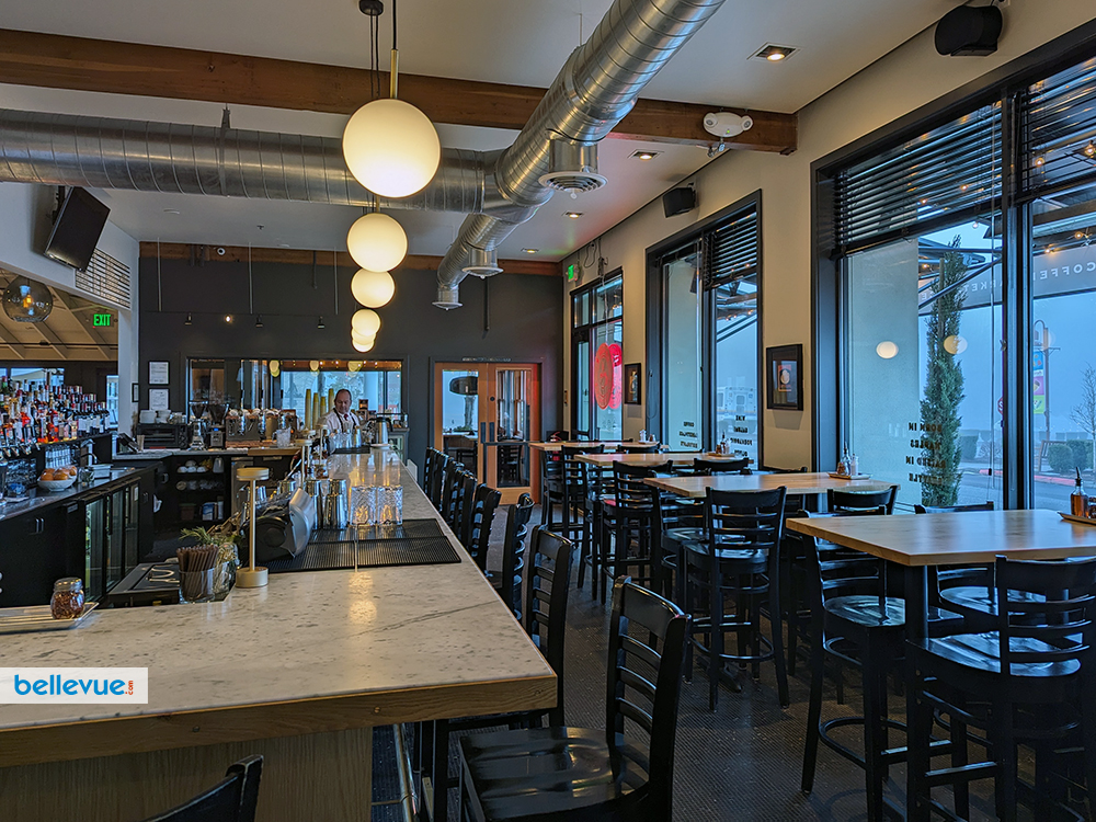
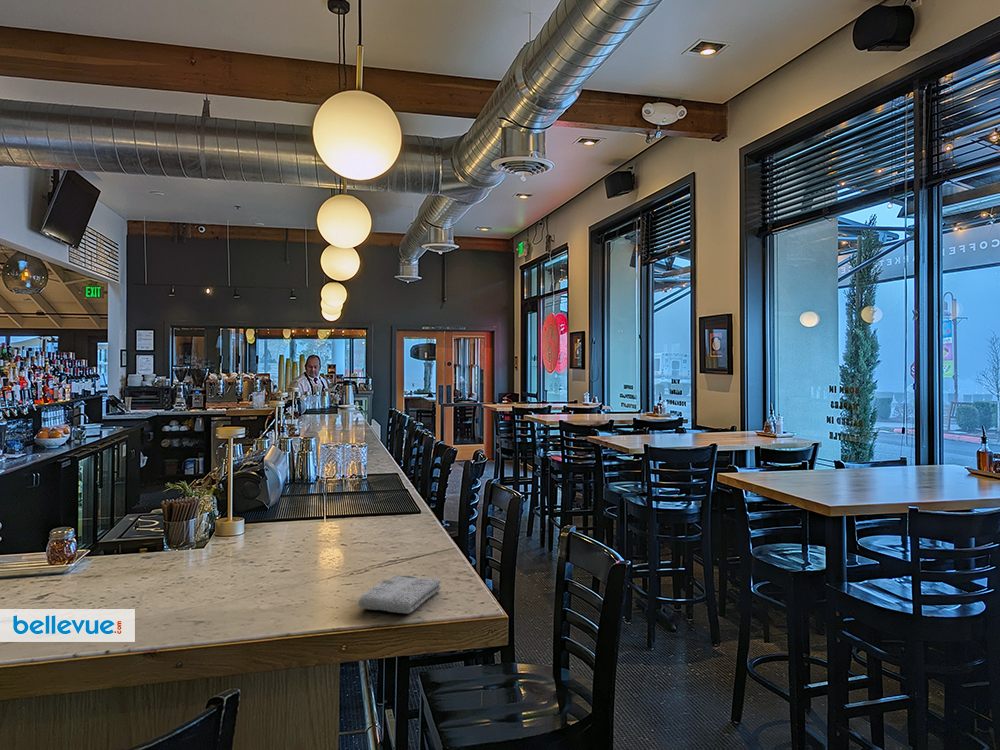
+ washcloth (402, 592)
